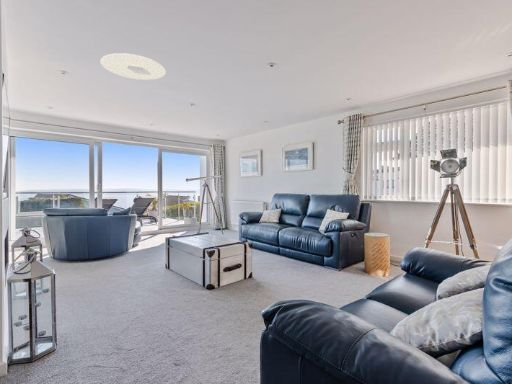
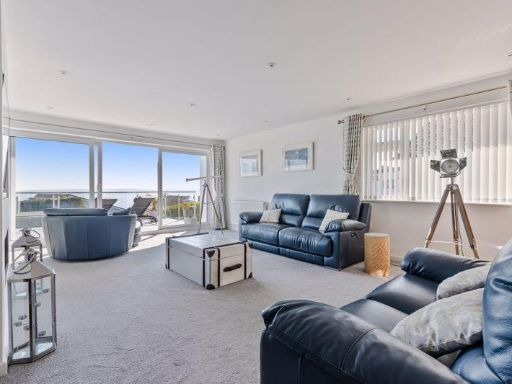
- ceiling light (134, 65)
